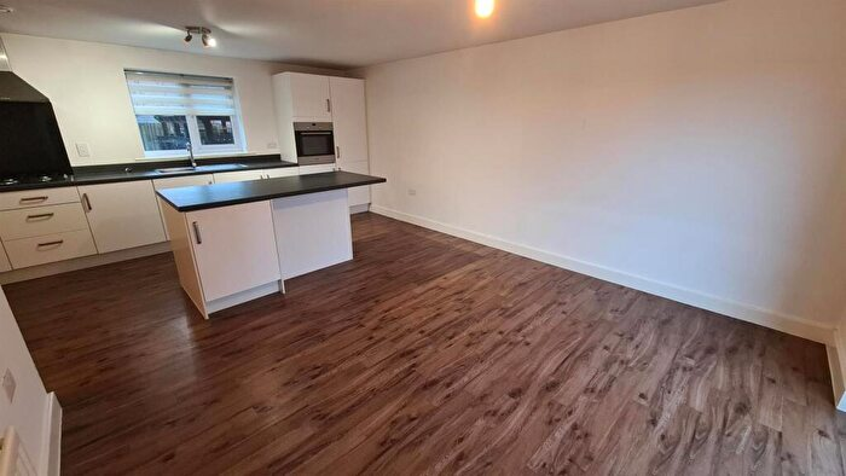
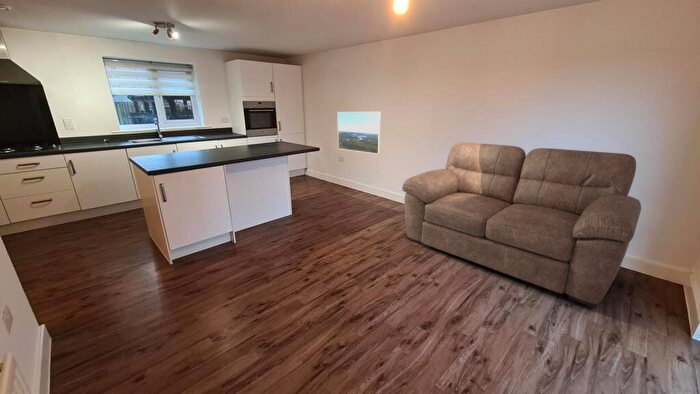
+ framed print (357, 131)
+ sofa (507, 202)
